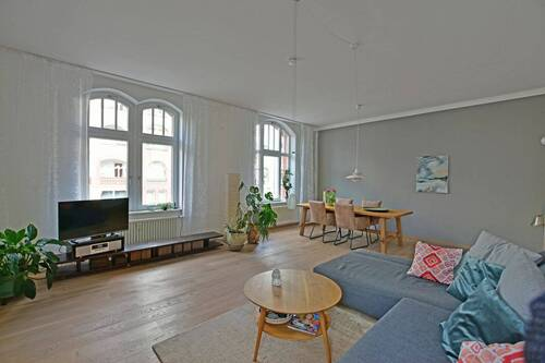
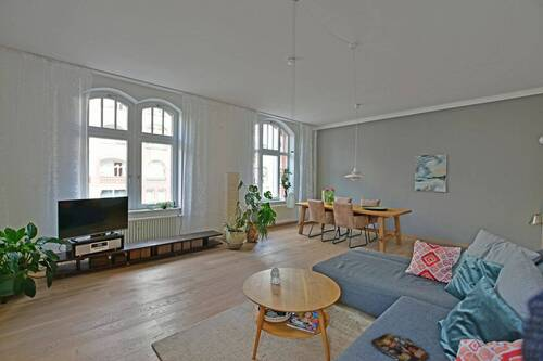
+ magazine (399, 347)
